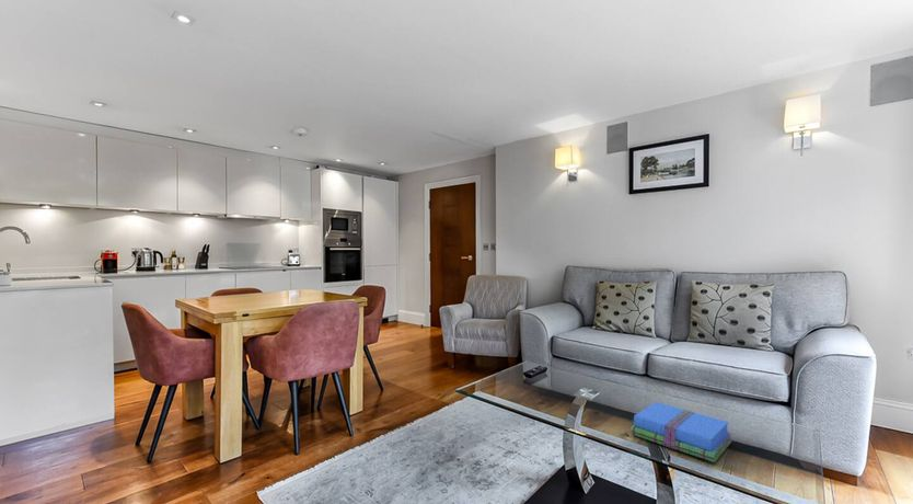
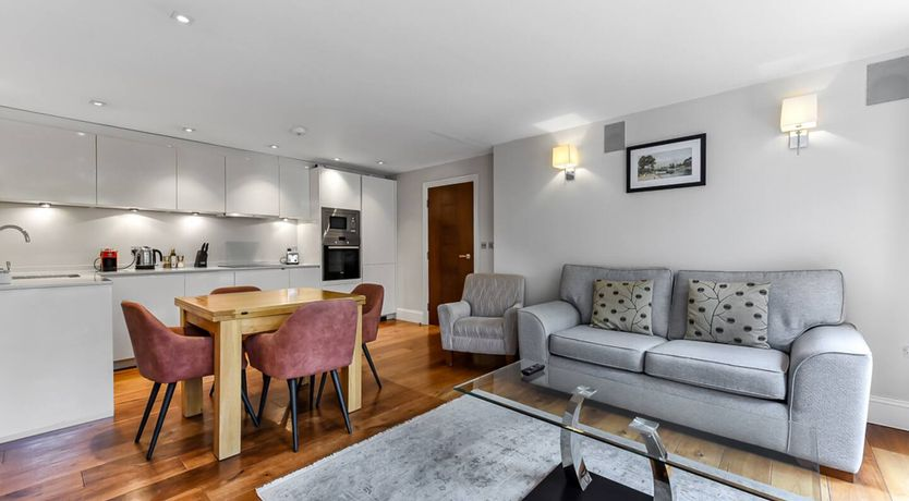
- books (680, 428)
